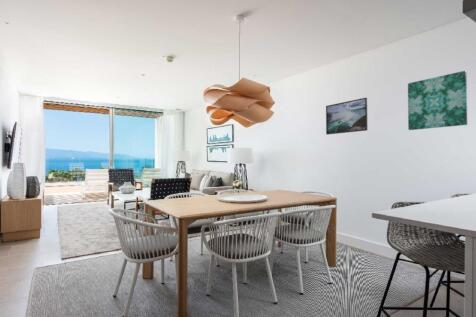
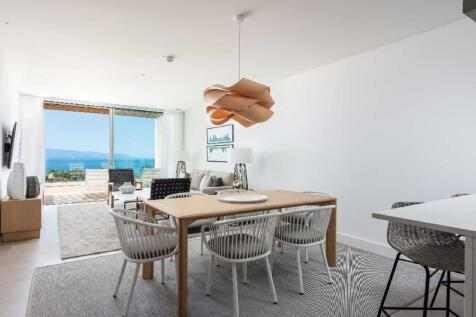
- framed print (345, 117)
- wall art (435, 102)
